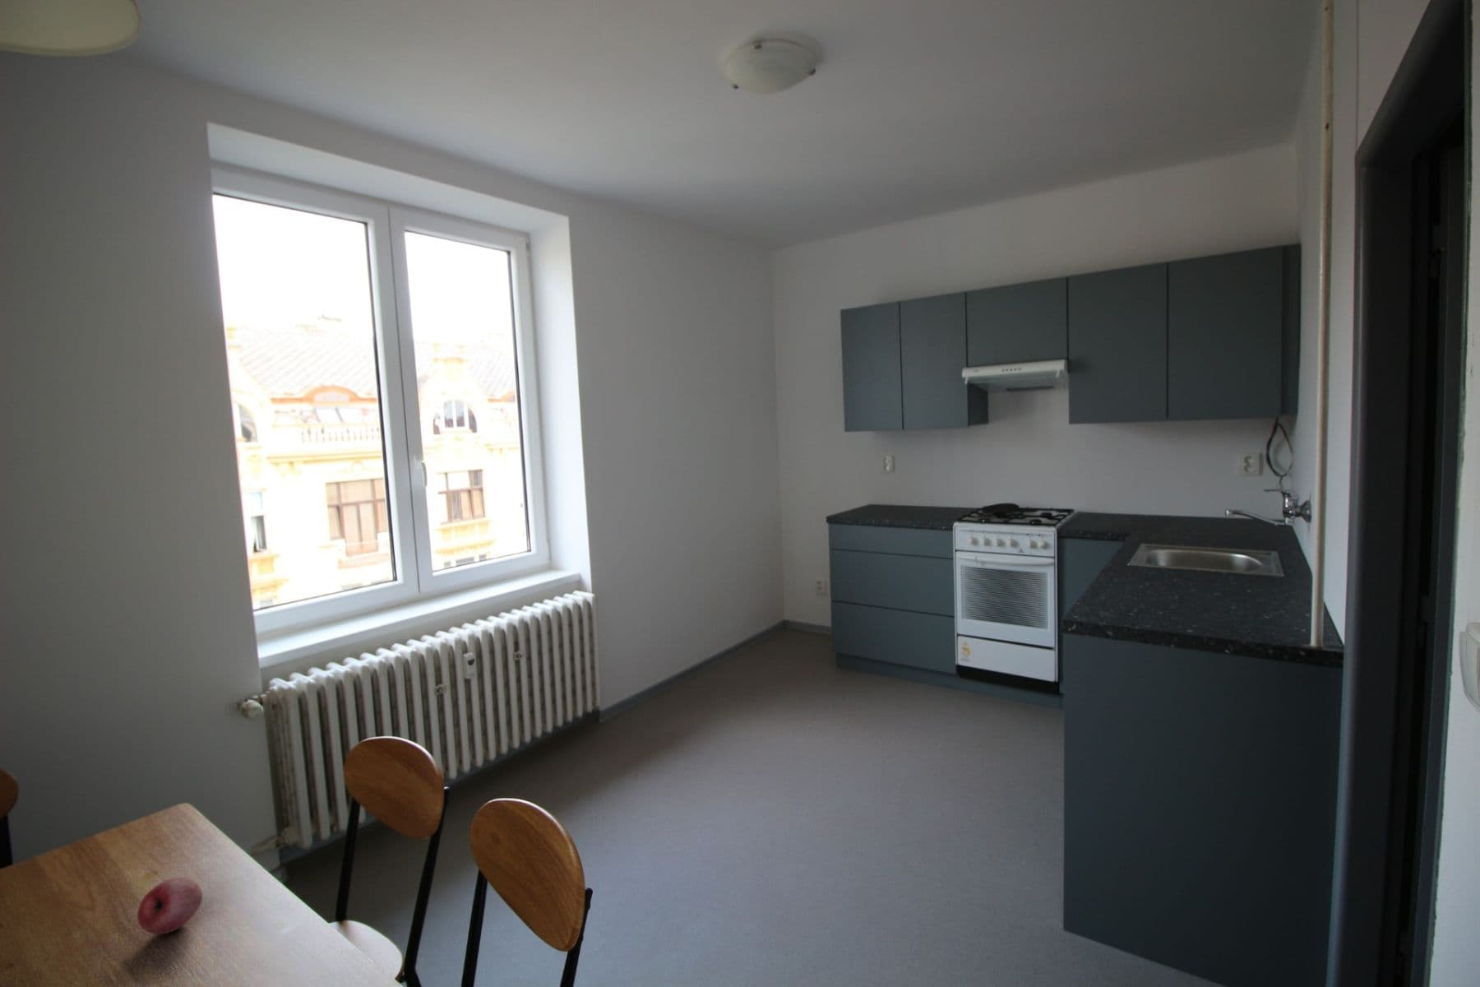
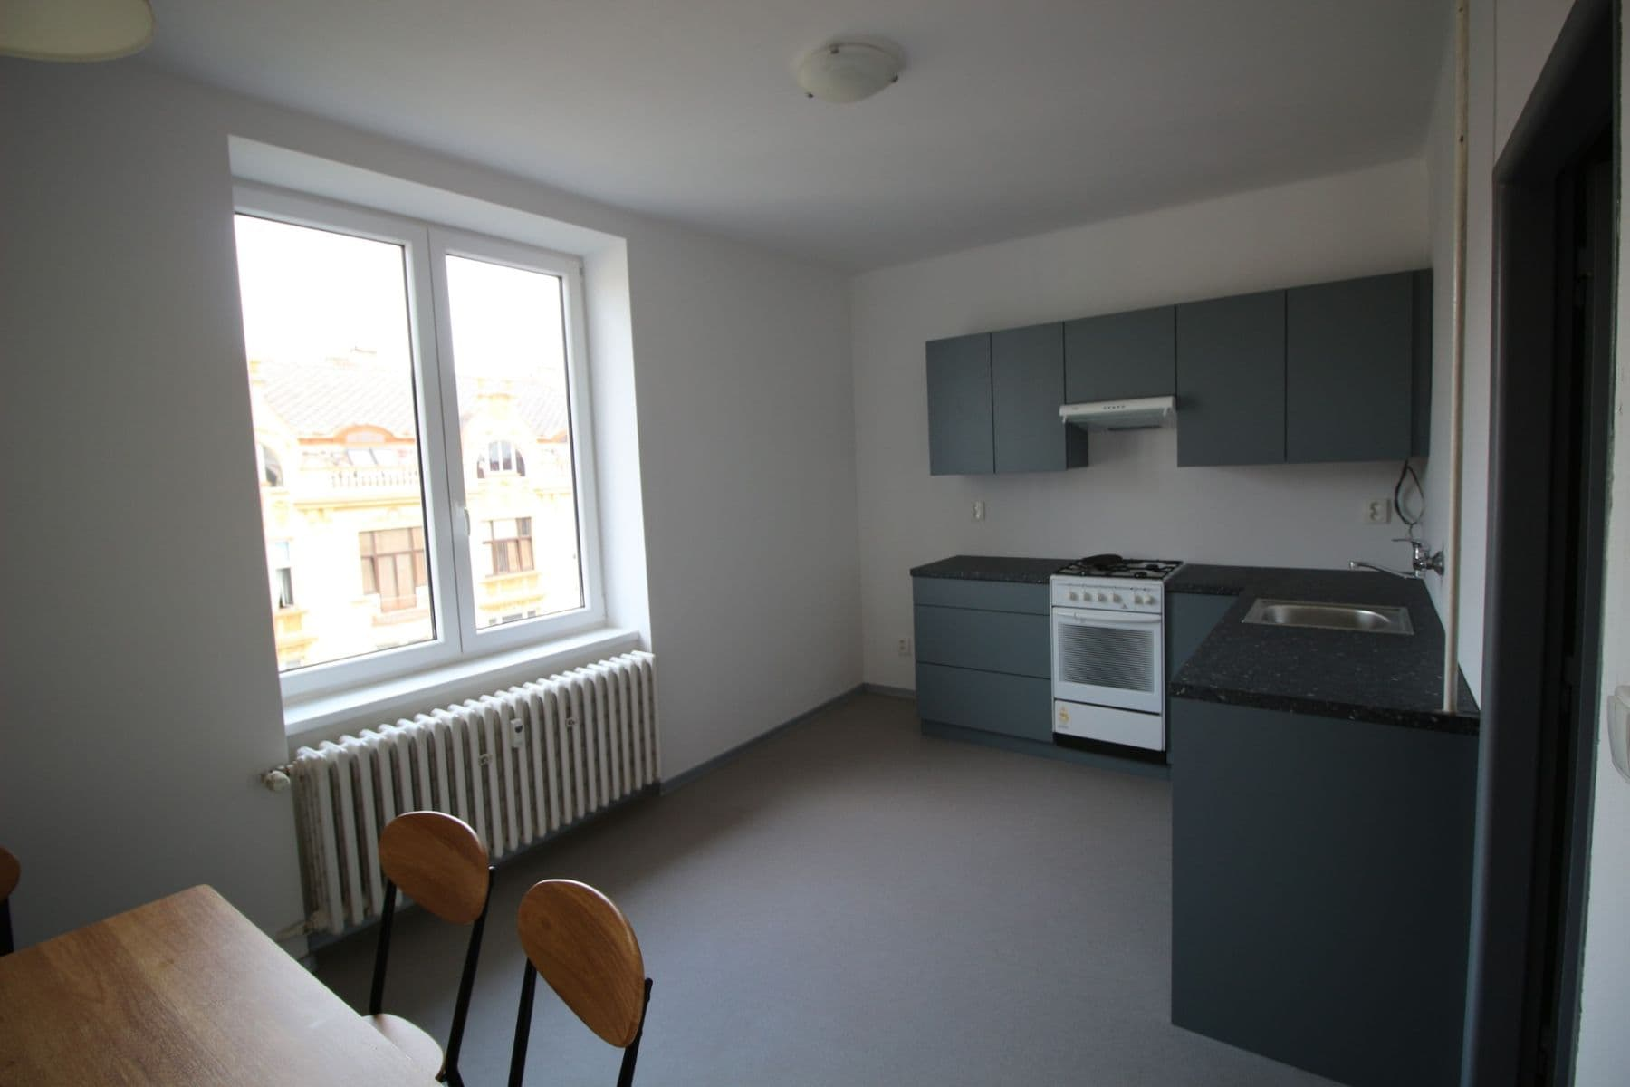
- fruit (171, 904)
